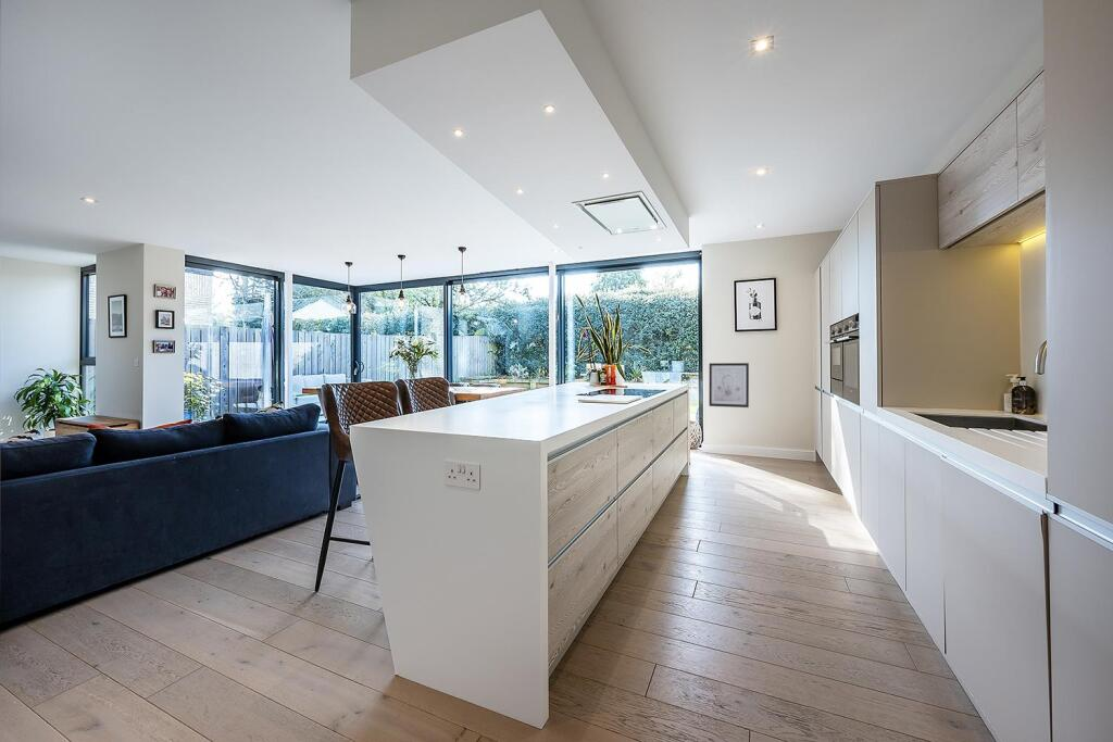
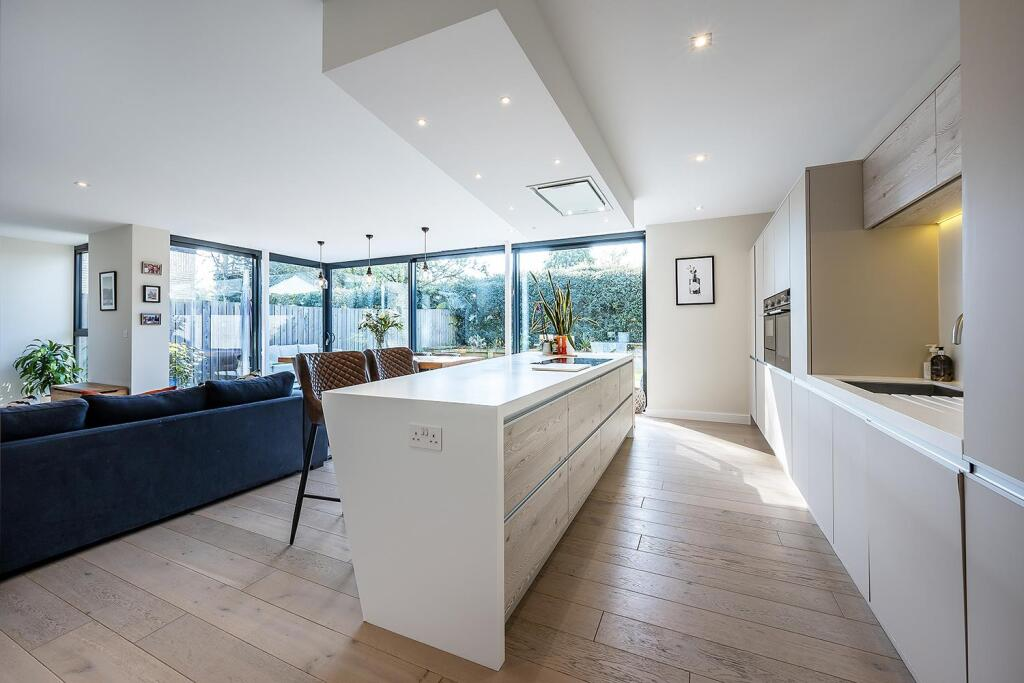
- wall art (728, 385)
